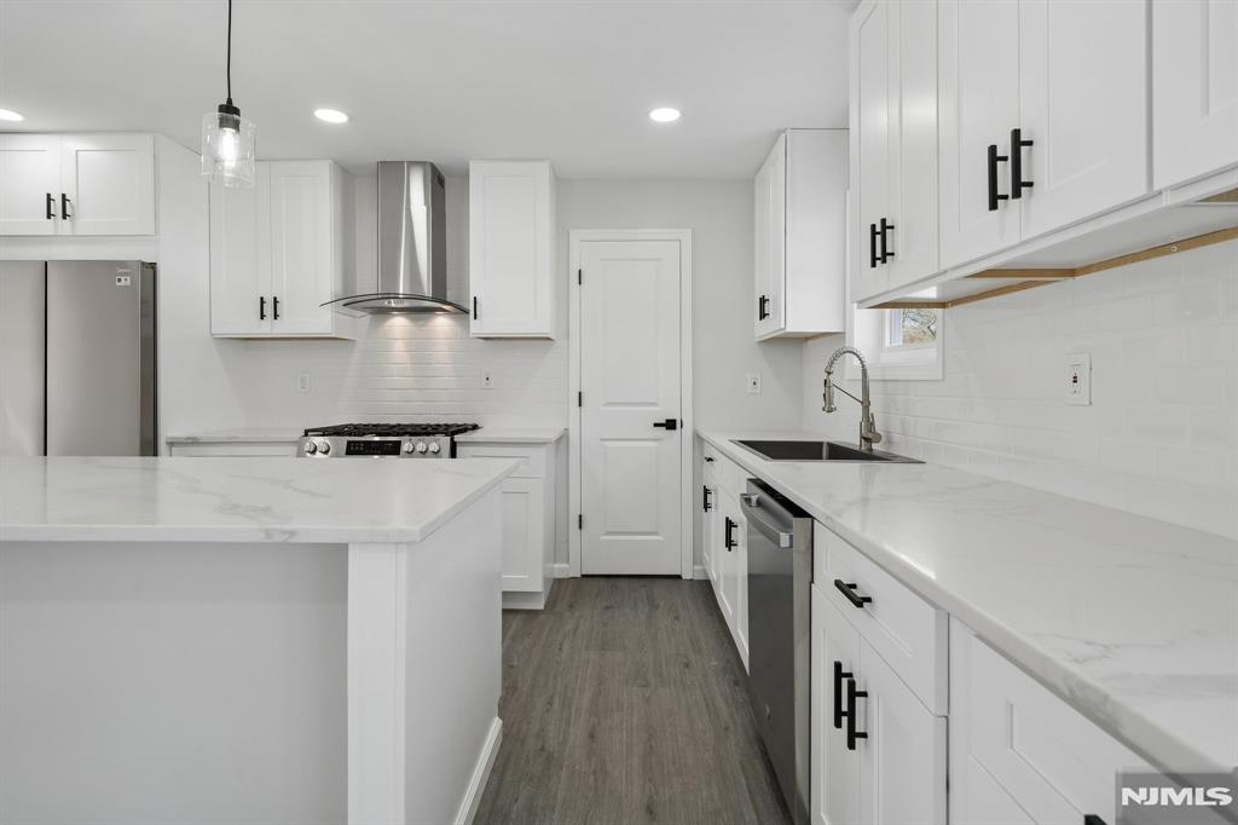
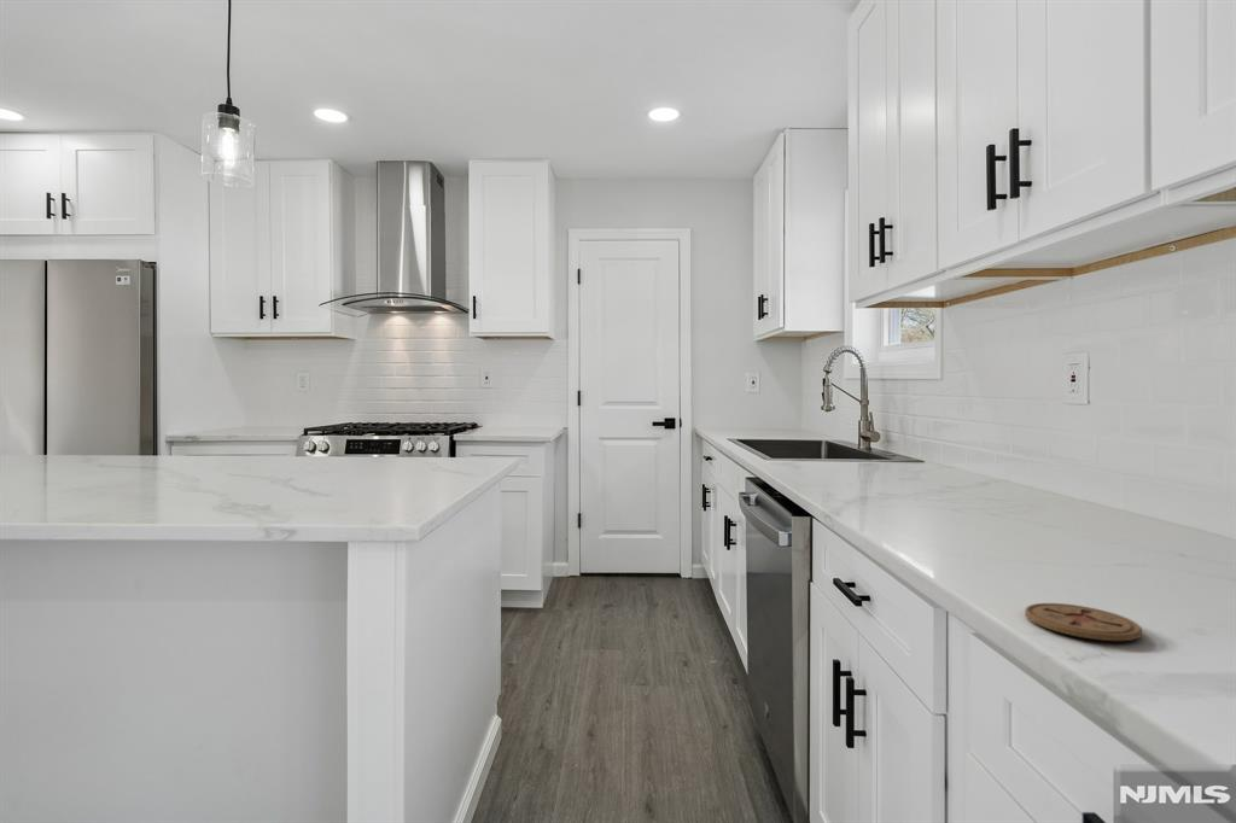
+ coaster (1080, 620)
